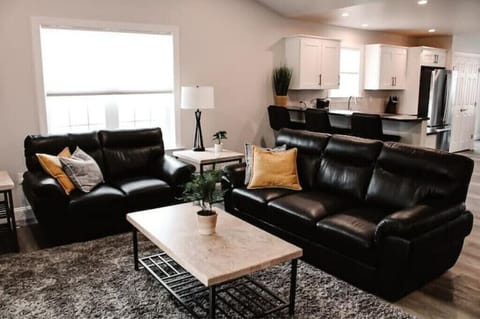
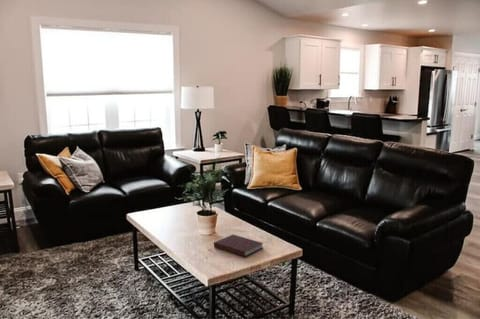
+ notebook (238, 245)
